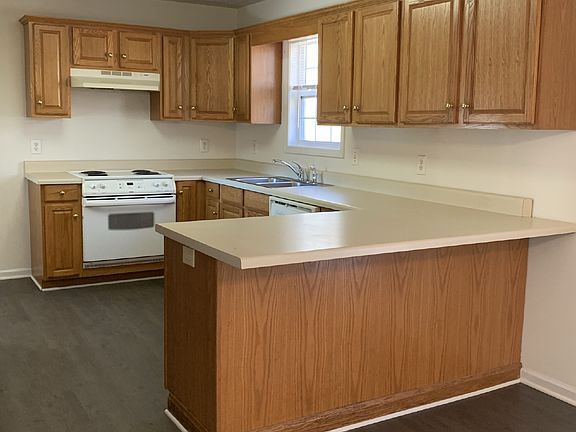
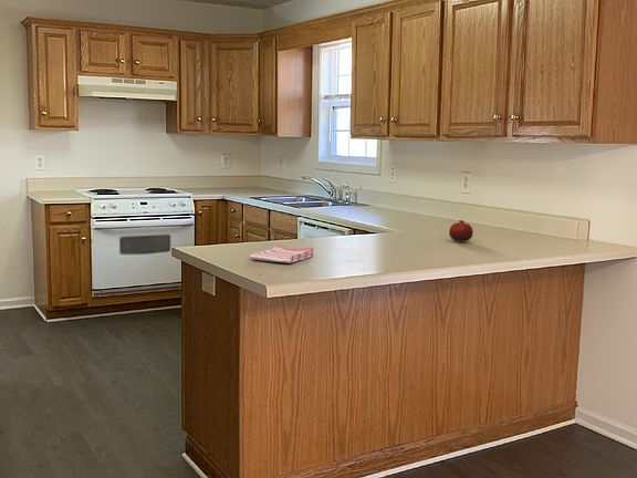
+ fruit (460, 230)
+ dish towel (282, 253)
